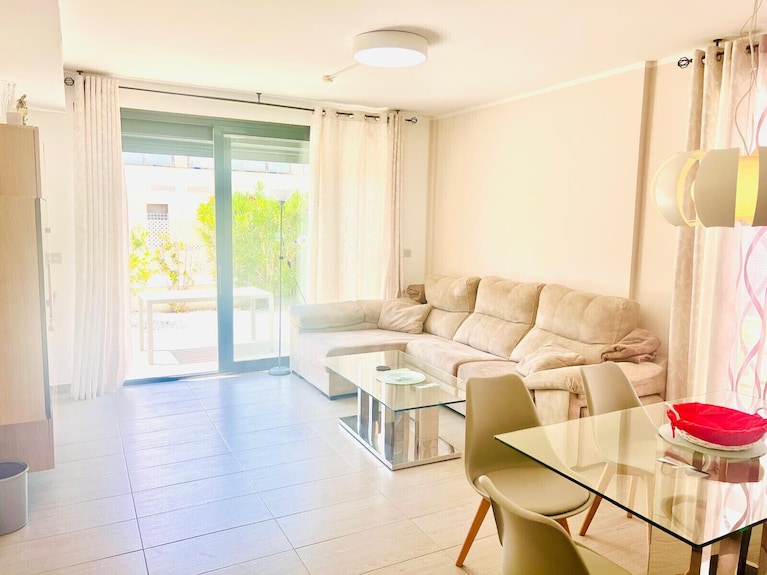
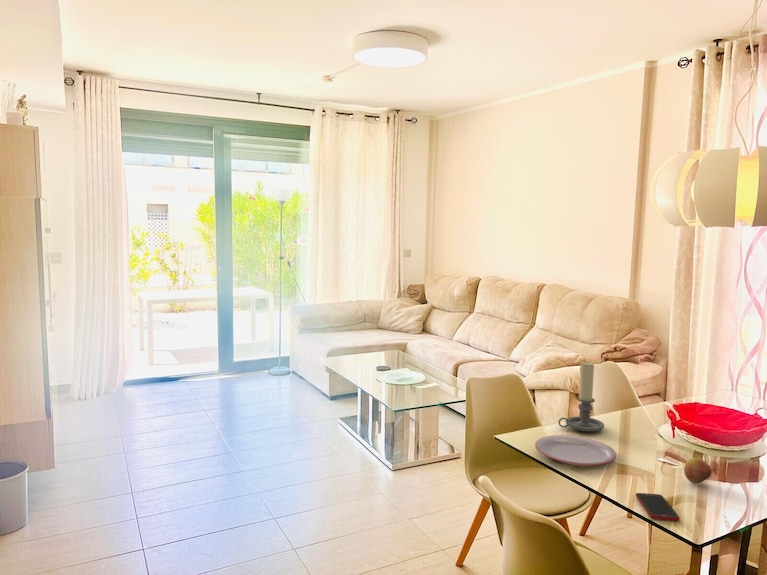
+ apple (697, 471)
+ cell phone (656, 506)
+ plate (574, 451)
+ candle holder (582, 394)
